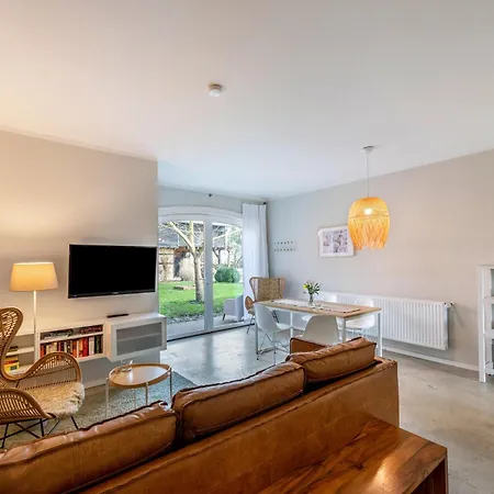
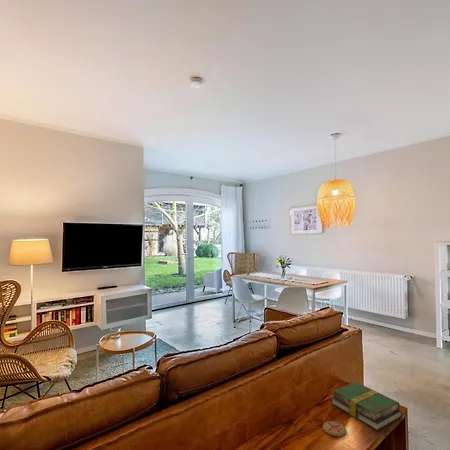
+ coaster (334, 428)
+ book (365, 402)
